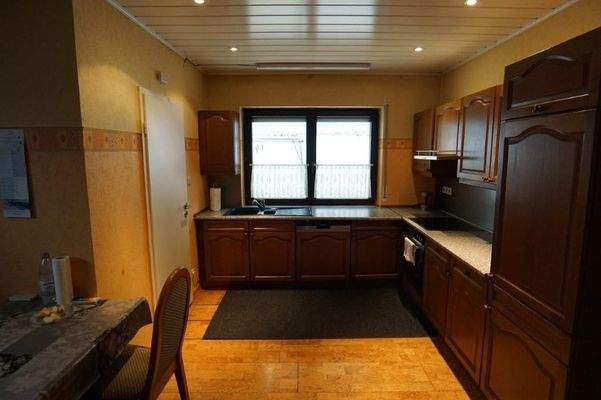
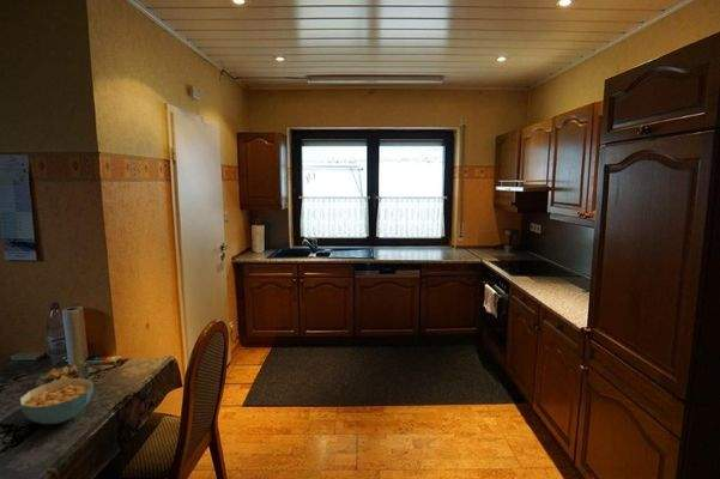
+ cereal bowl (59, 405)
